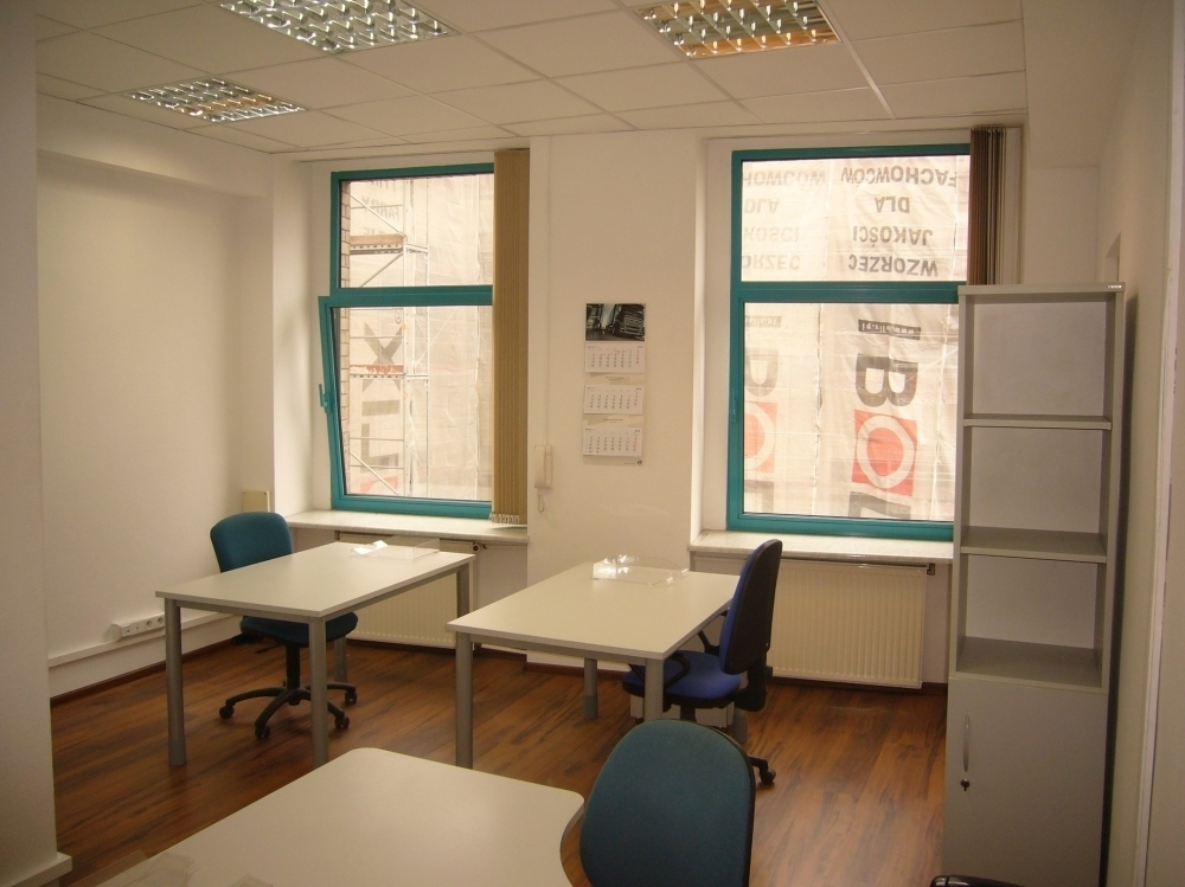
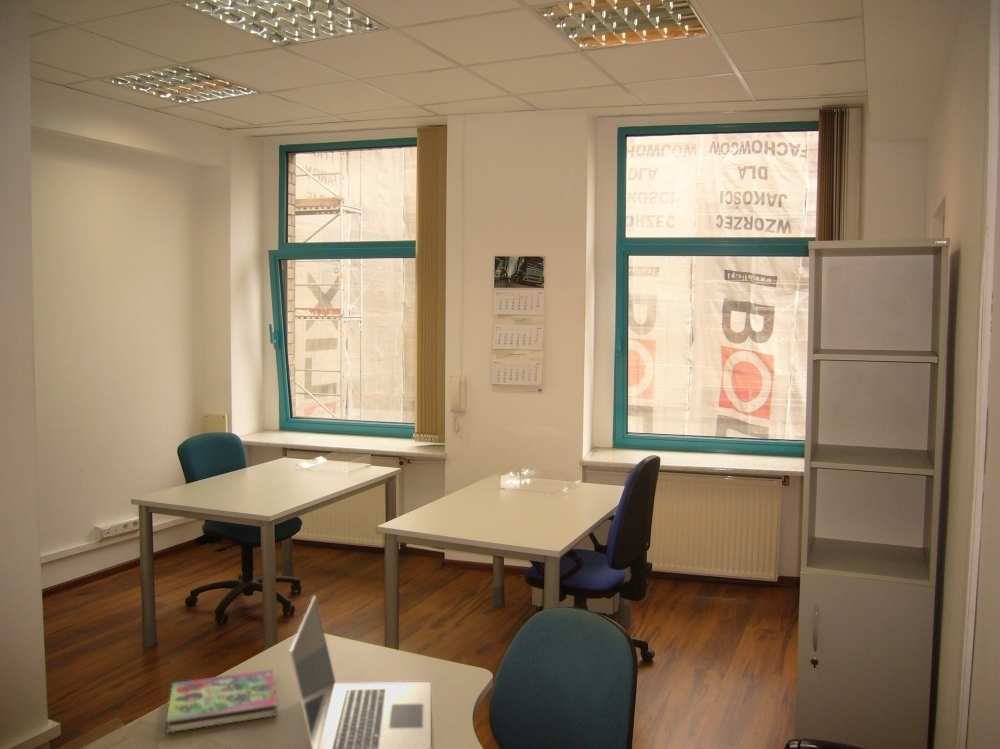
+ book (223, 698)
+ laptop (367, 683)
